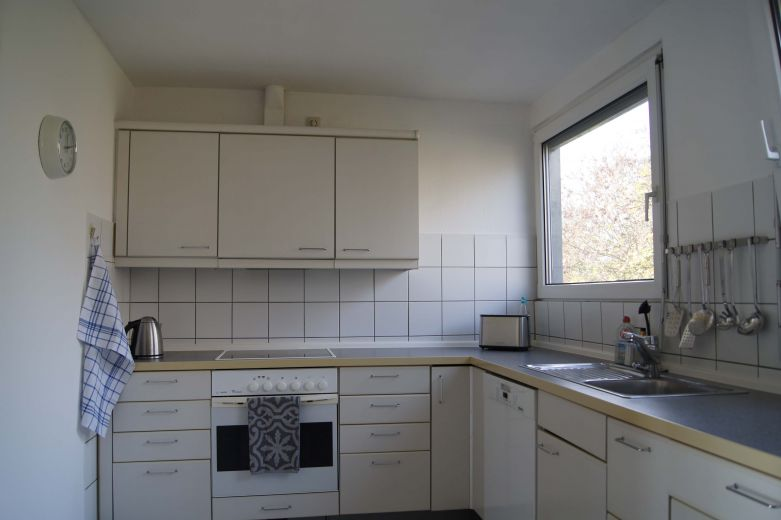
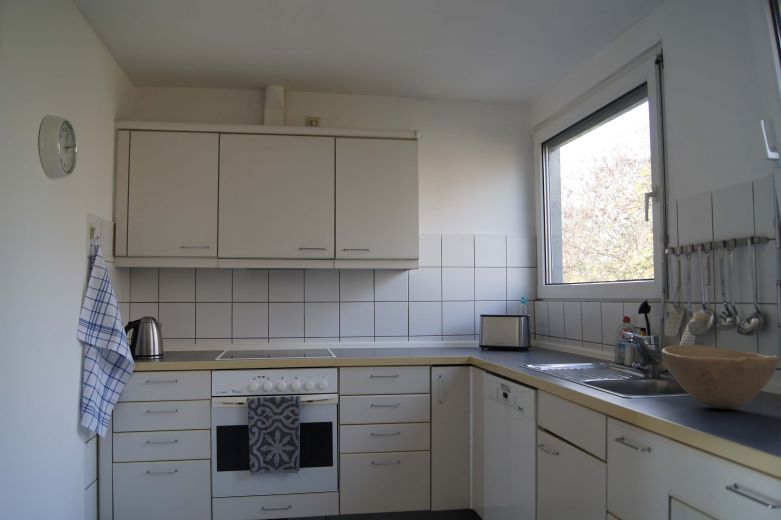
+ bowl (718, 379)
